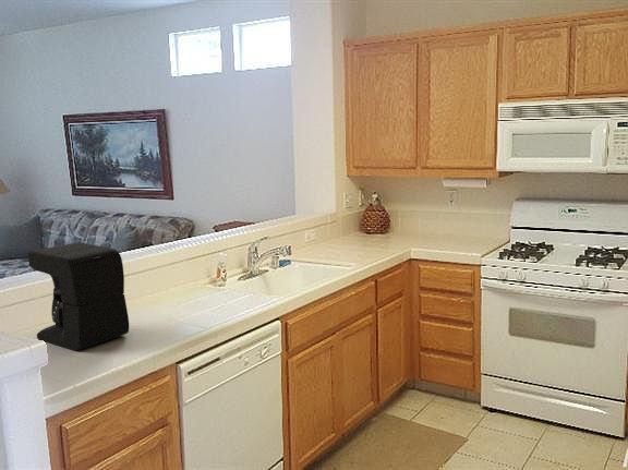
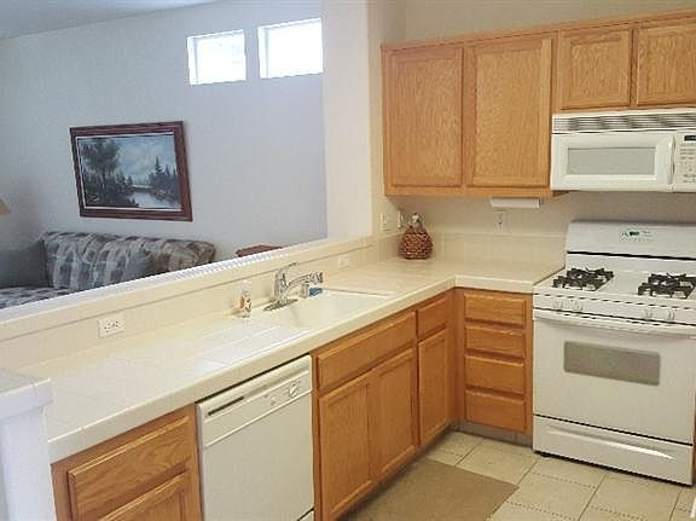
- coffee maker (77, 292)
